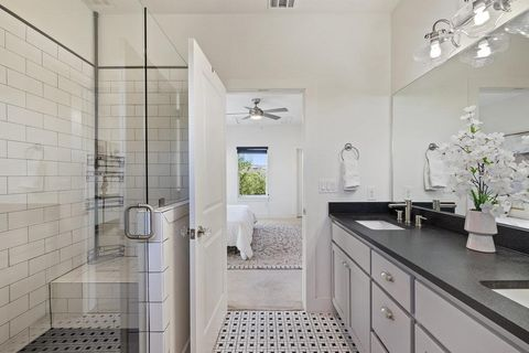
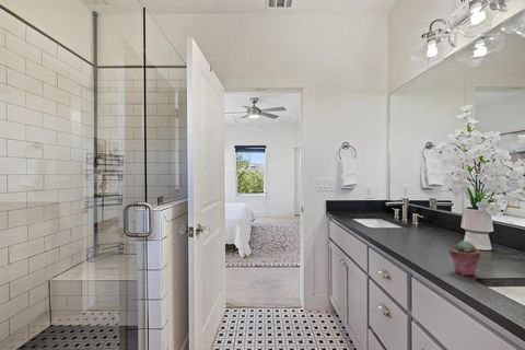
+ potted succulent (464, 256)
